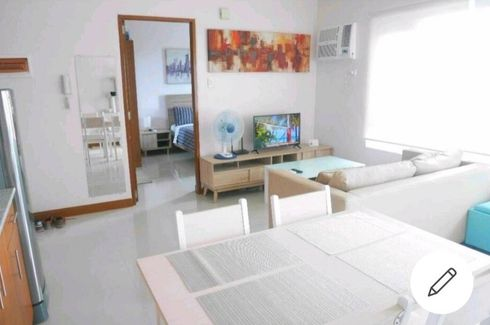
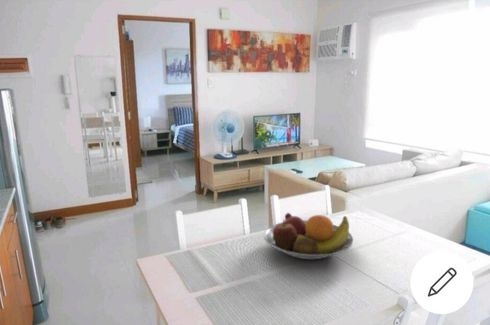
+ fruit bowl (307, 232)
